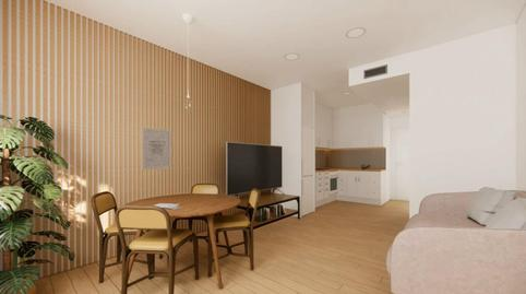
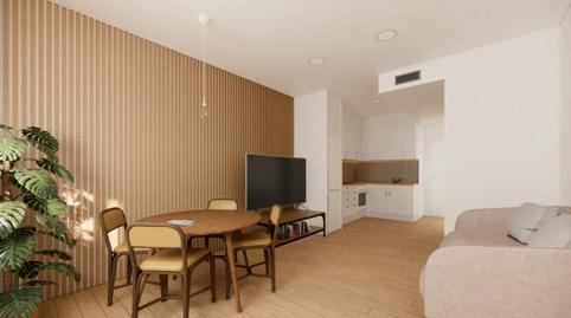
- wall art (157, 149)
